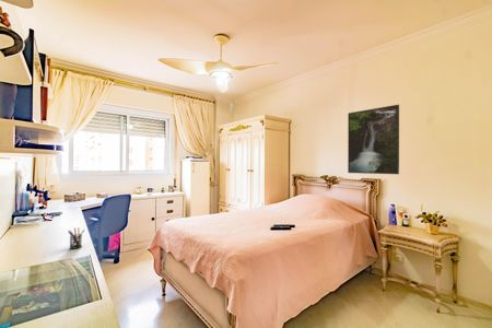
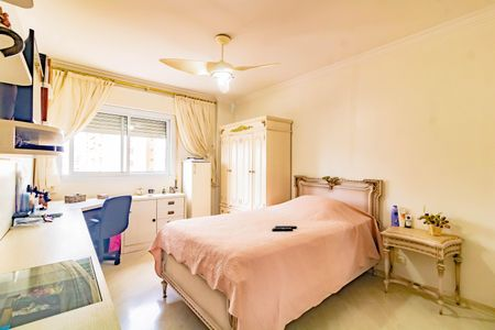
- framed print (371, 141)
- pen holder (77, 236)
